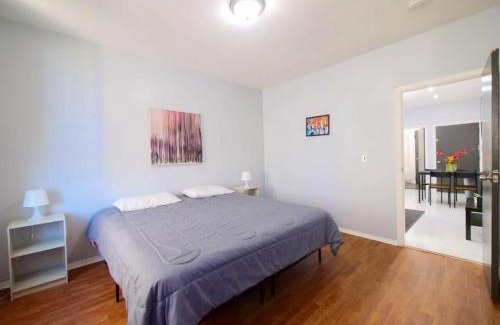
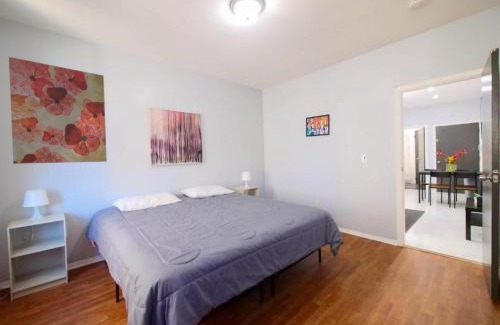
+ wall art (63, 115)
